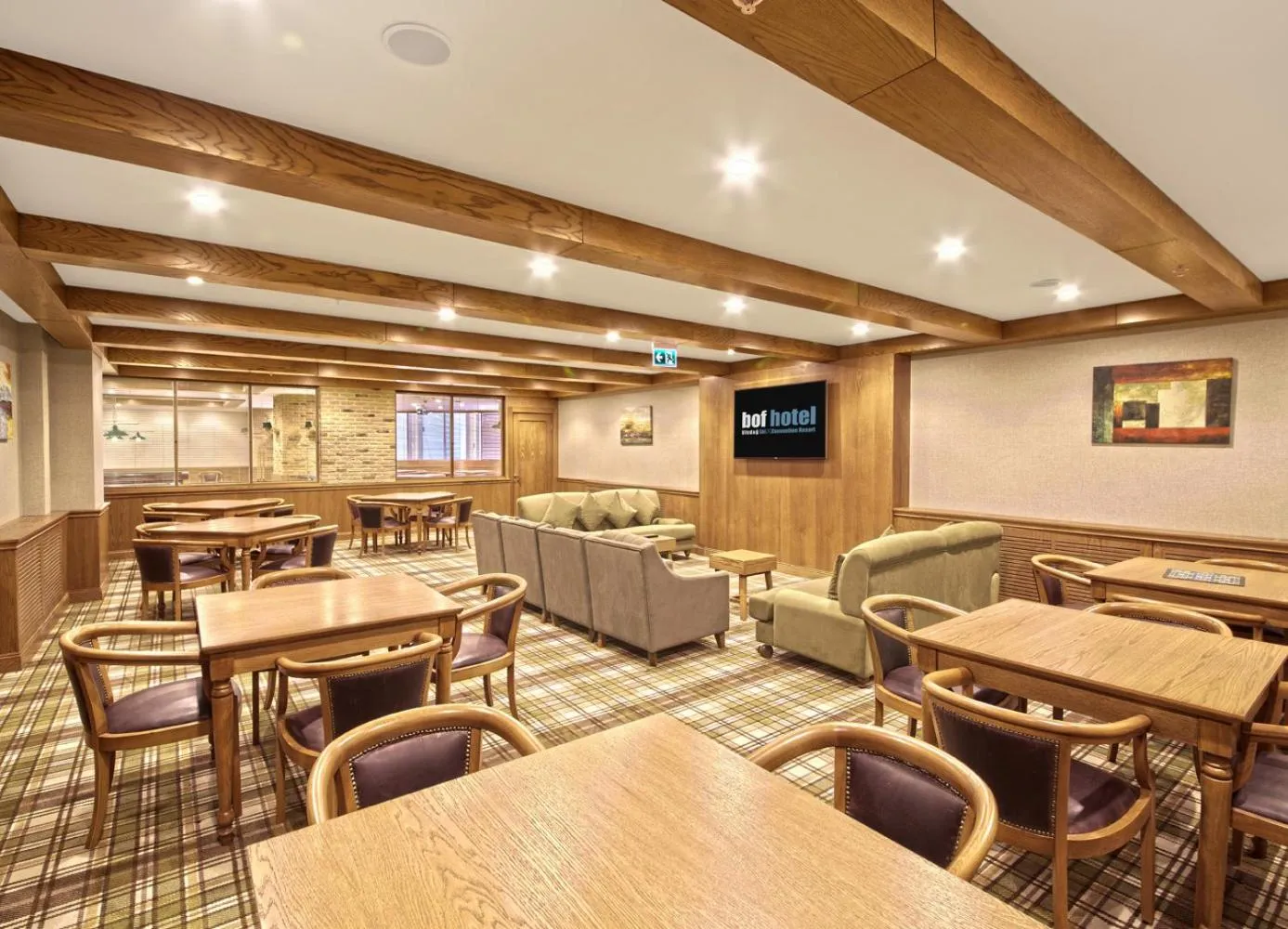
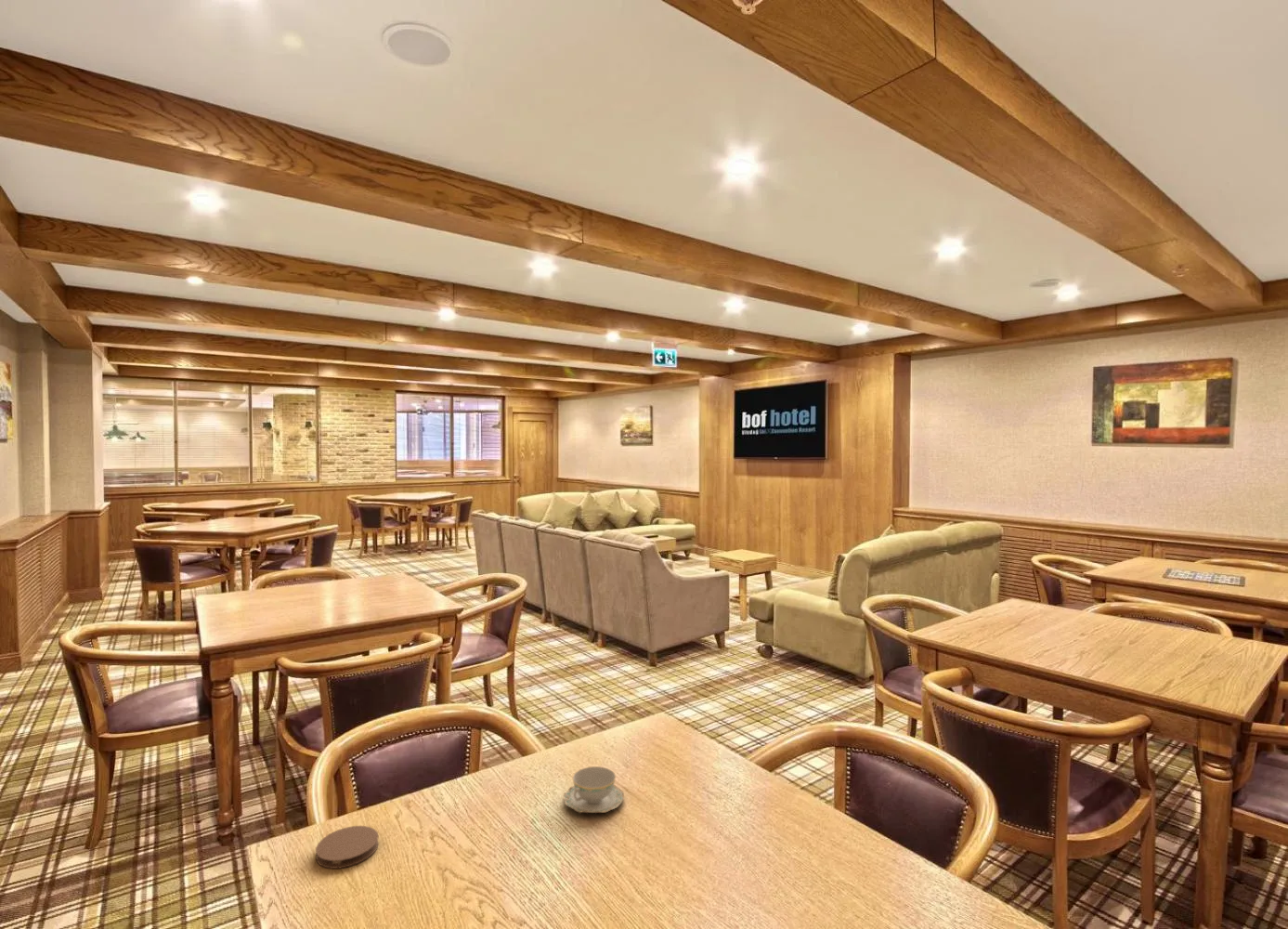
+ coaster (347, 845)
+ chinaware (593, 789)
